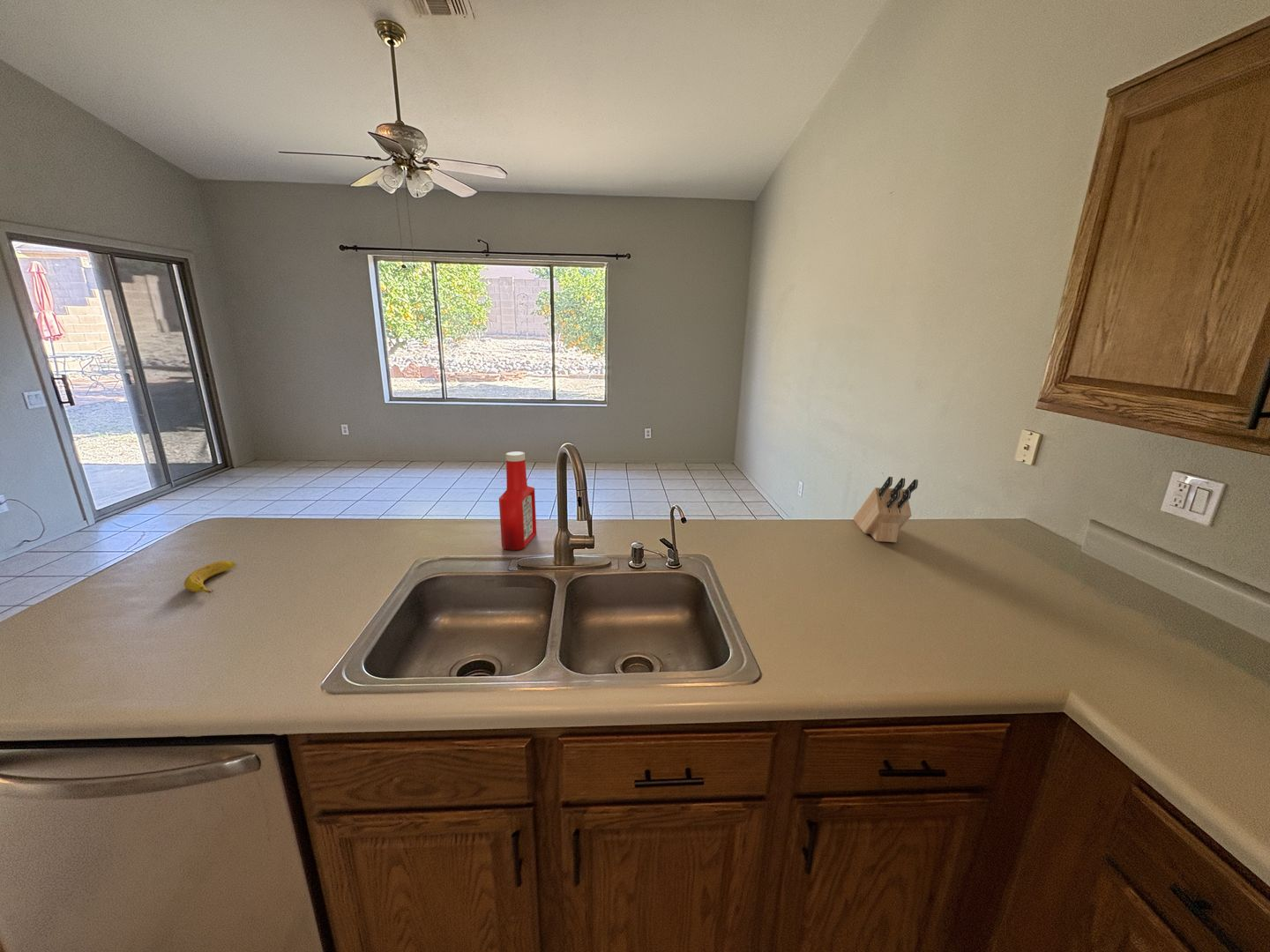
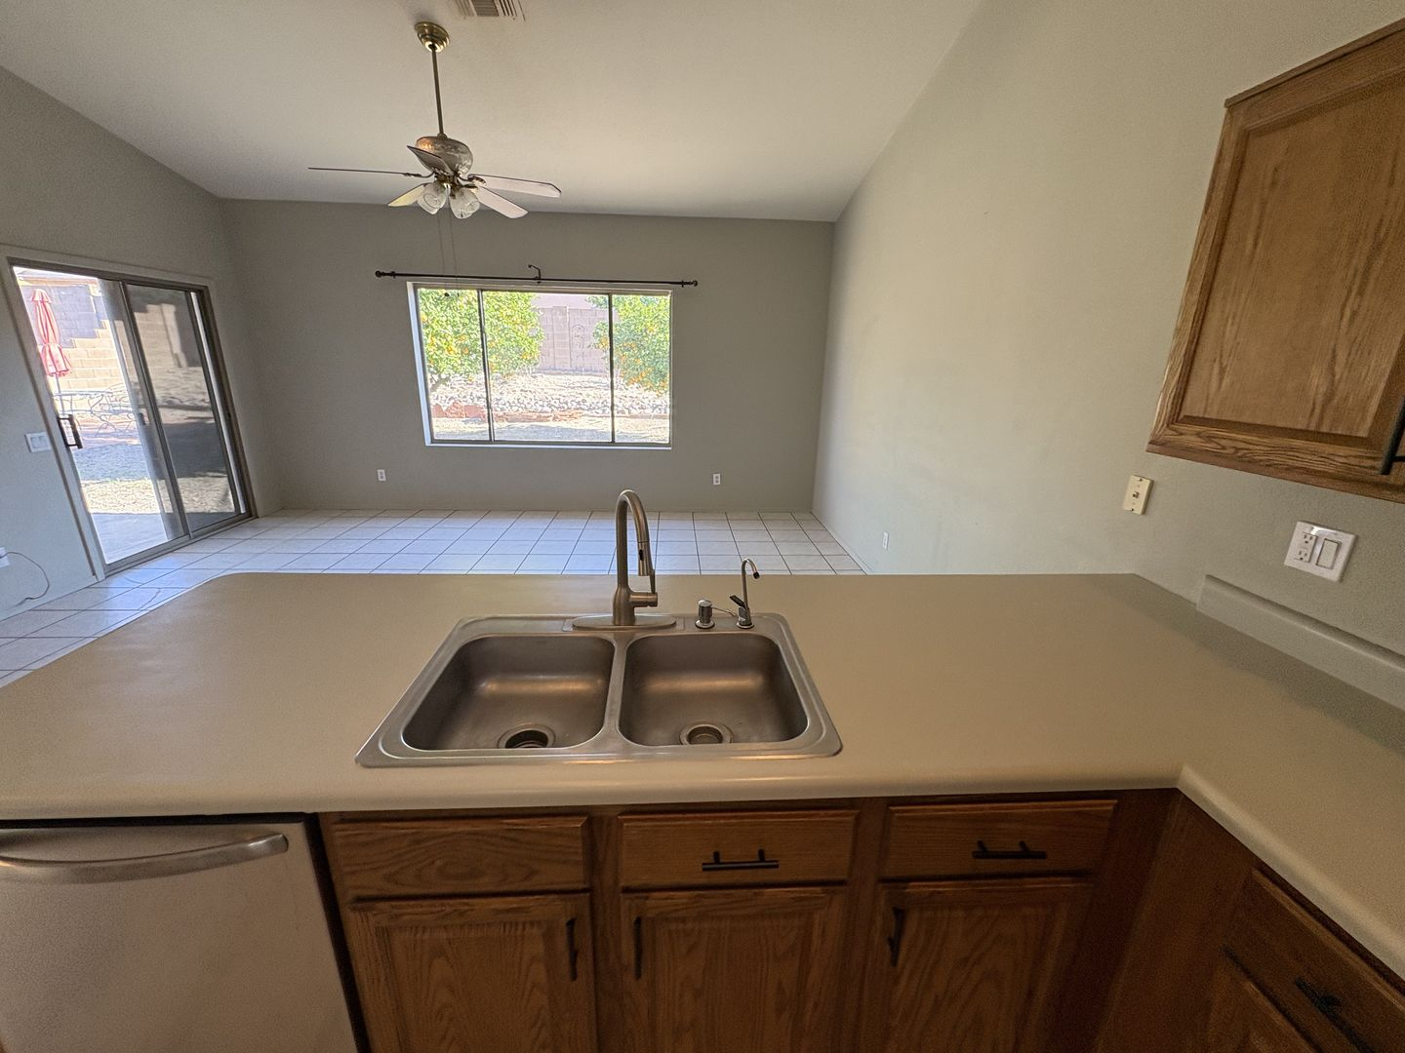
- soap bottle (517, 497)
- banana (213, 575)
- knife block (885, 502)
